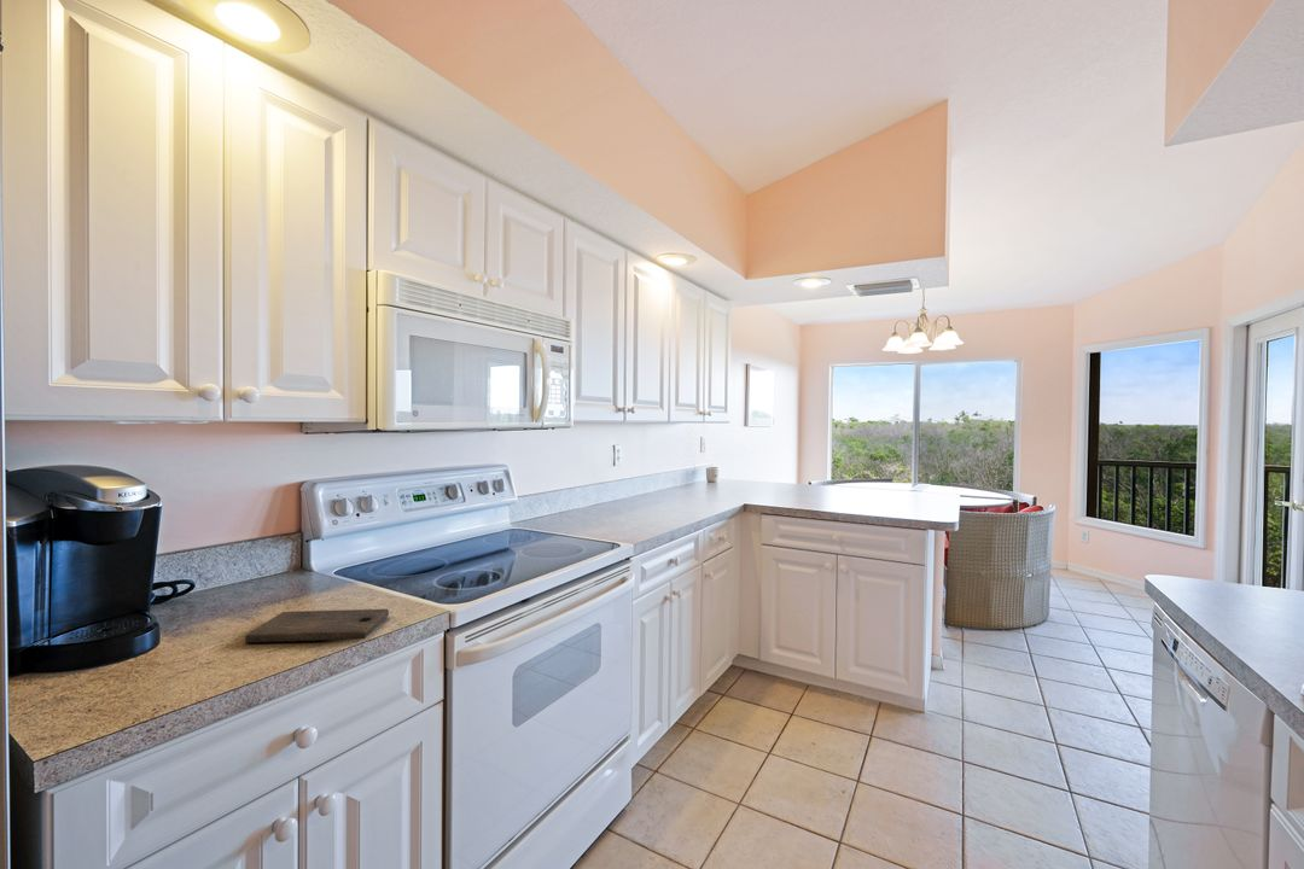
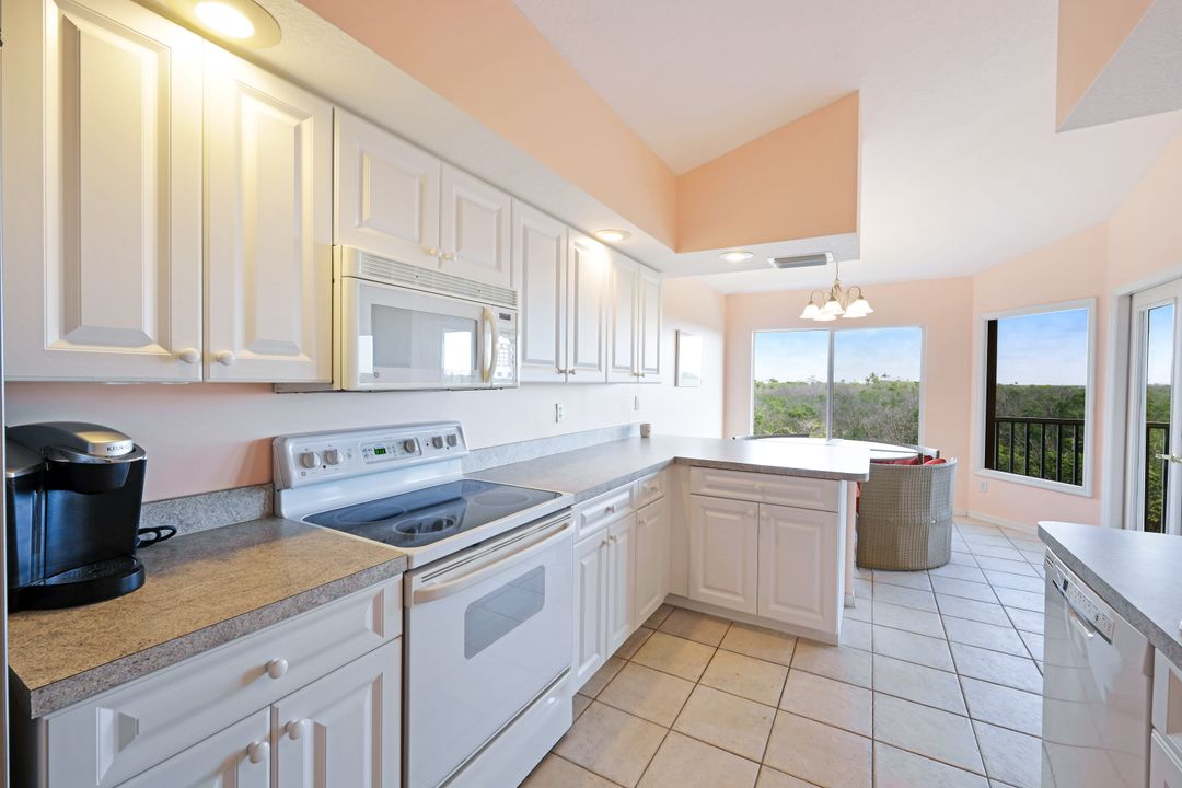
- cutting board (321, 624)
